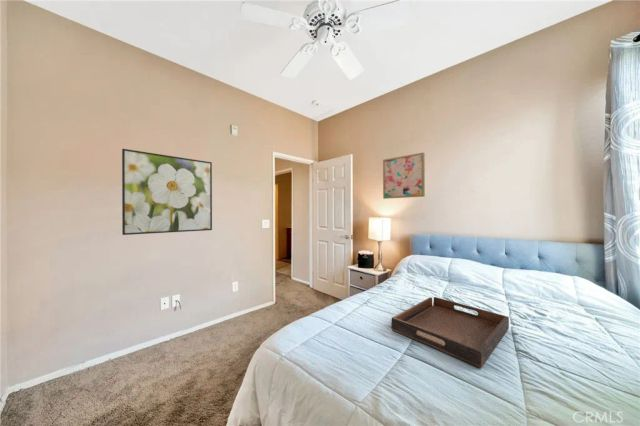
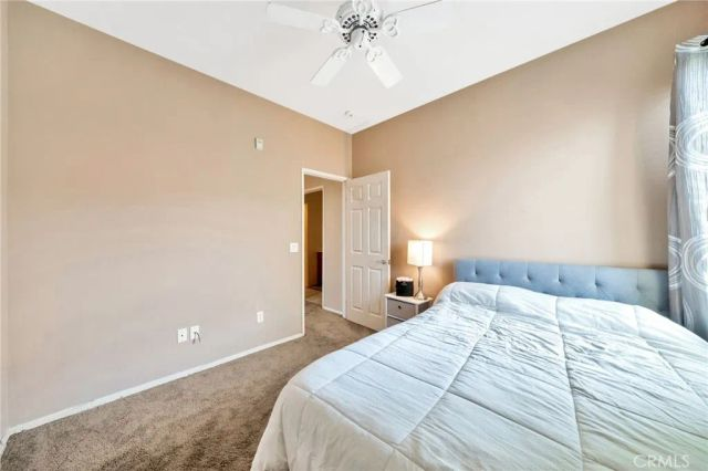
- serving tray (450, 323)
- wall art (402, 177)
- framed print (172, 194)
